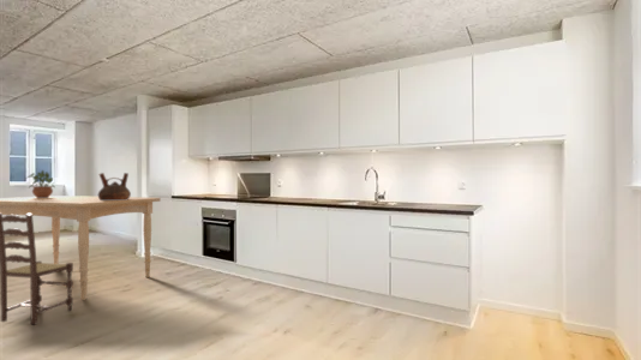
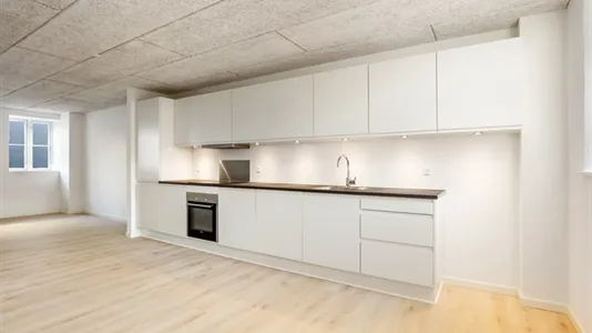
- vessel (114, 186)
- potted plant (42, 182)
- dining table (59, 235)
- dining chair (36, 263)
